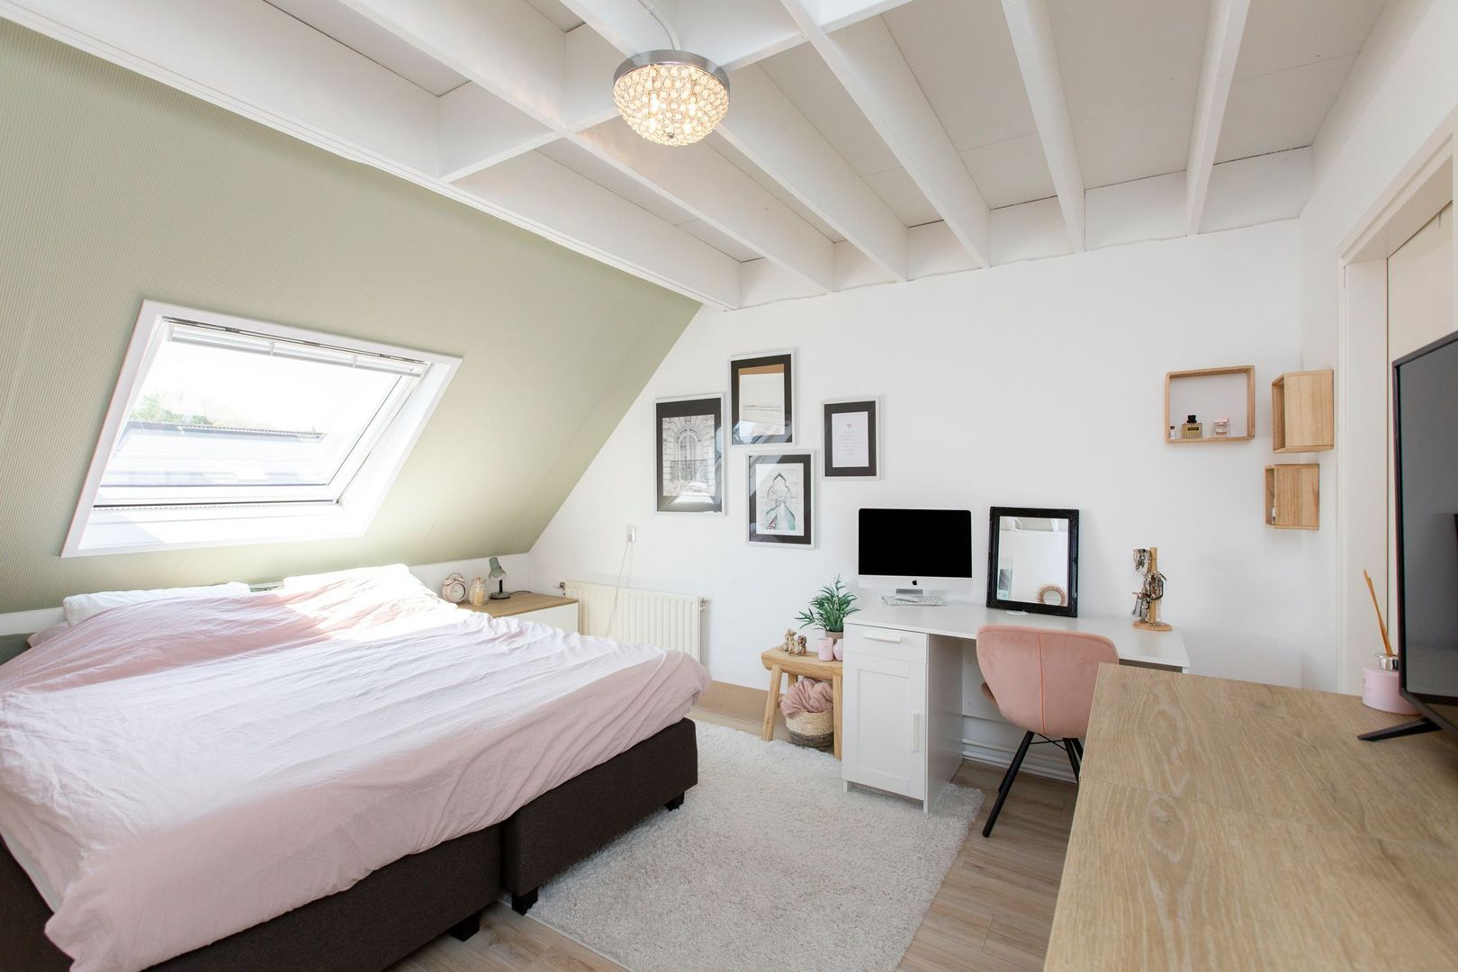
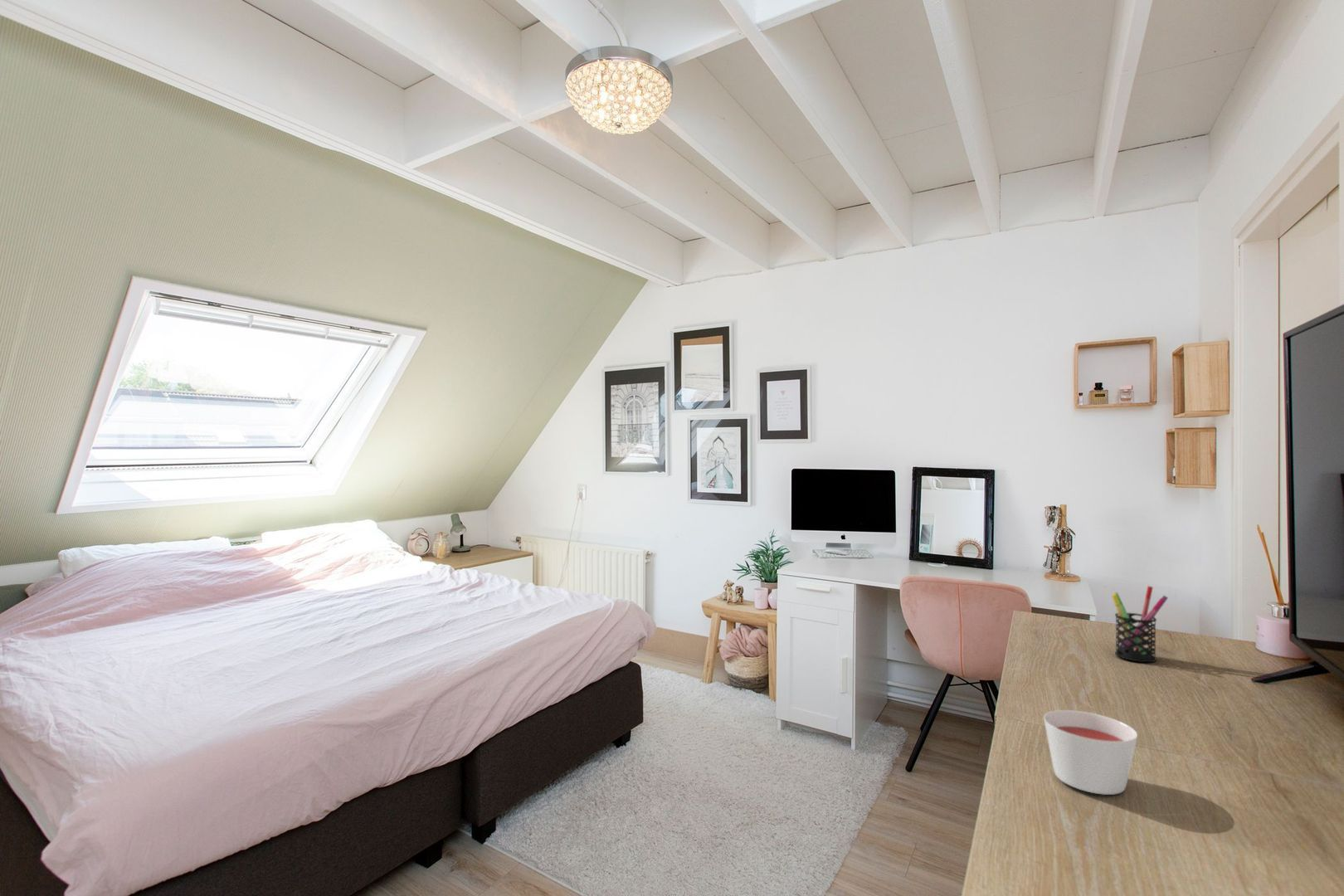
+ candle (1088, 752)
+ pen holder (1133, 621)
